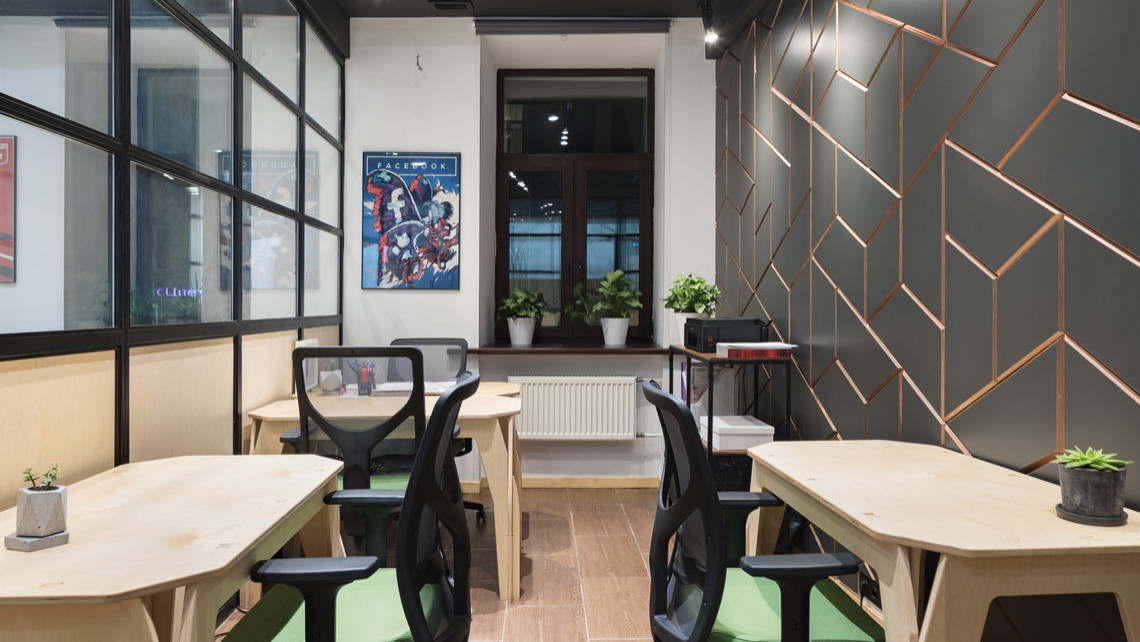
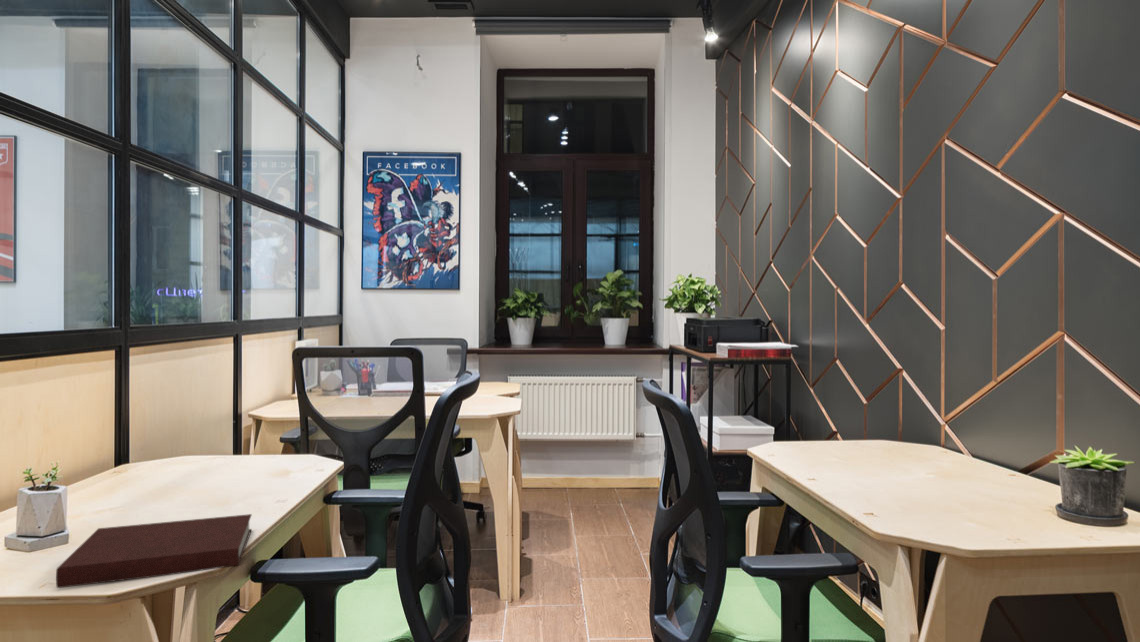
+ notebook (165, 547)
